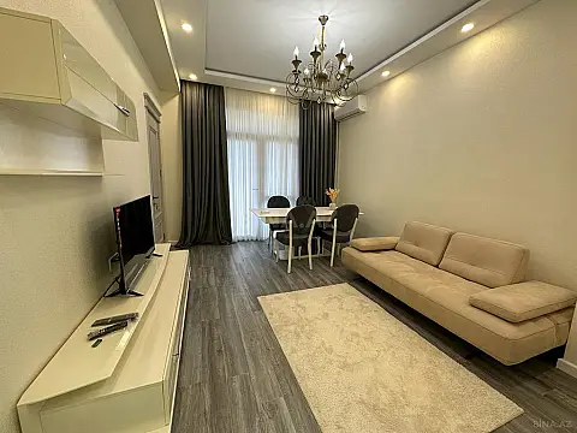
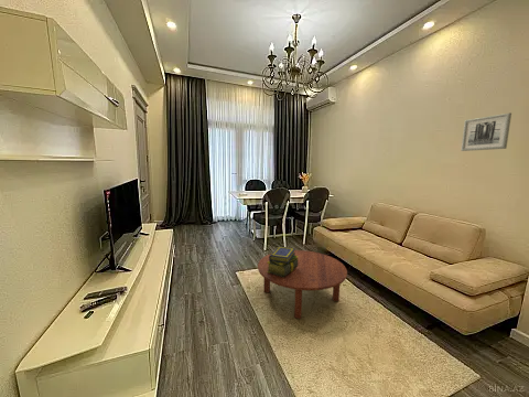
+ wall art (484, 133)
+ stack of books (282, 260)
+ coffee table (300, 280)
